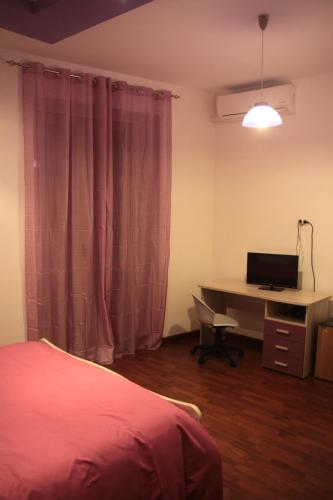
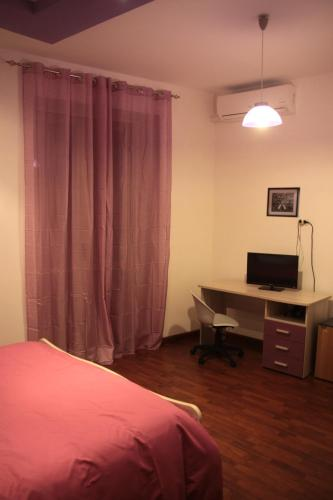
+ wall art (282, 202)
